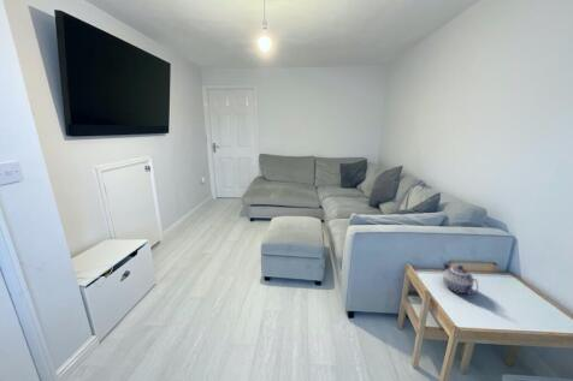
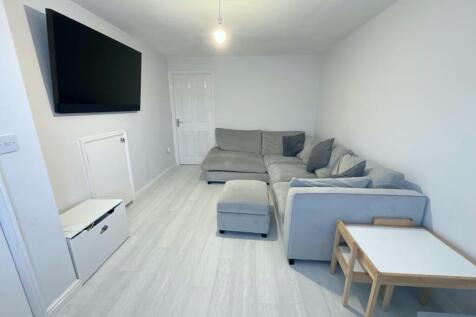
- teapot (459, 276)
